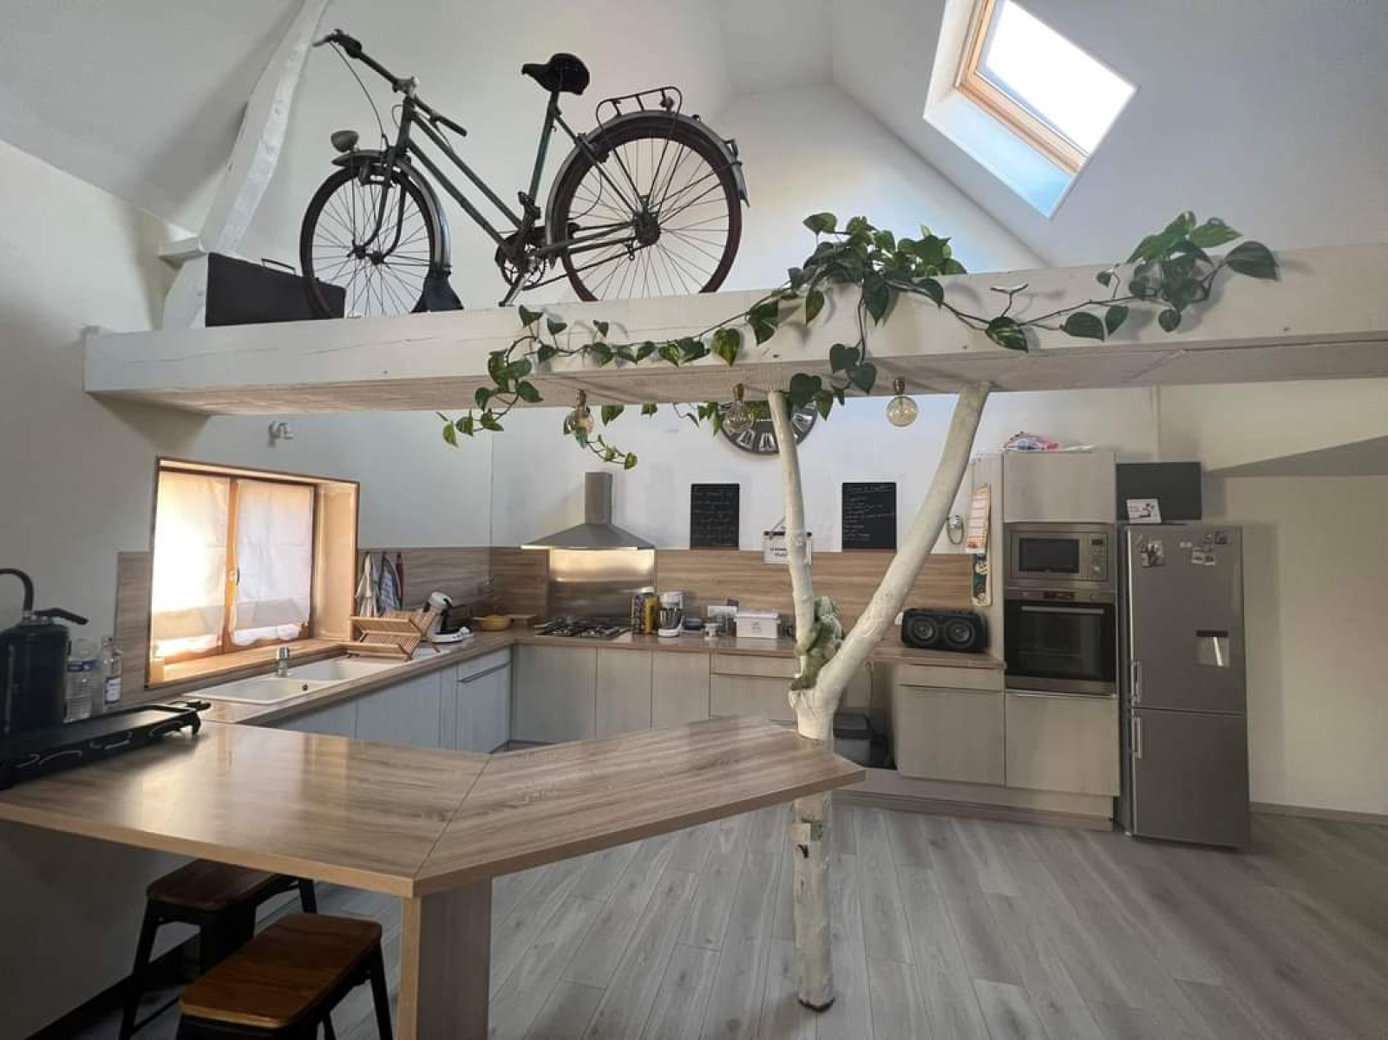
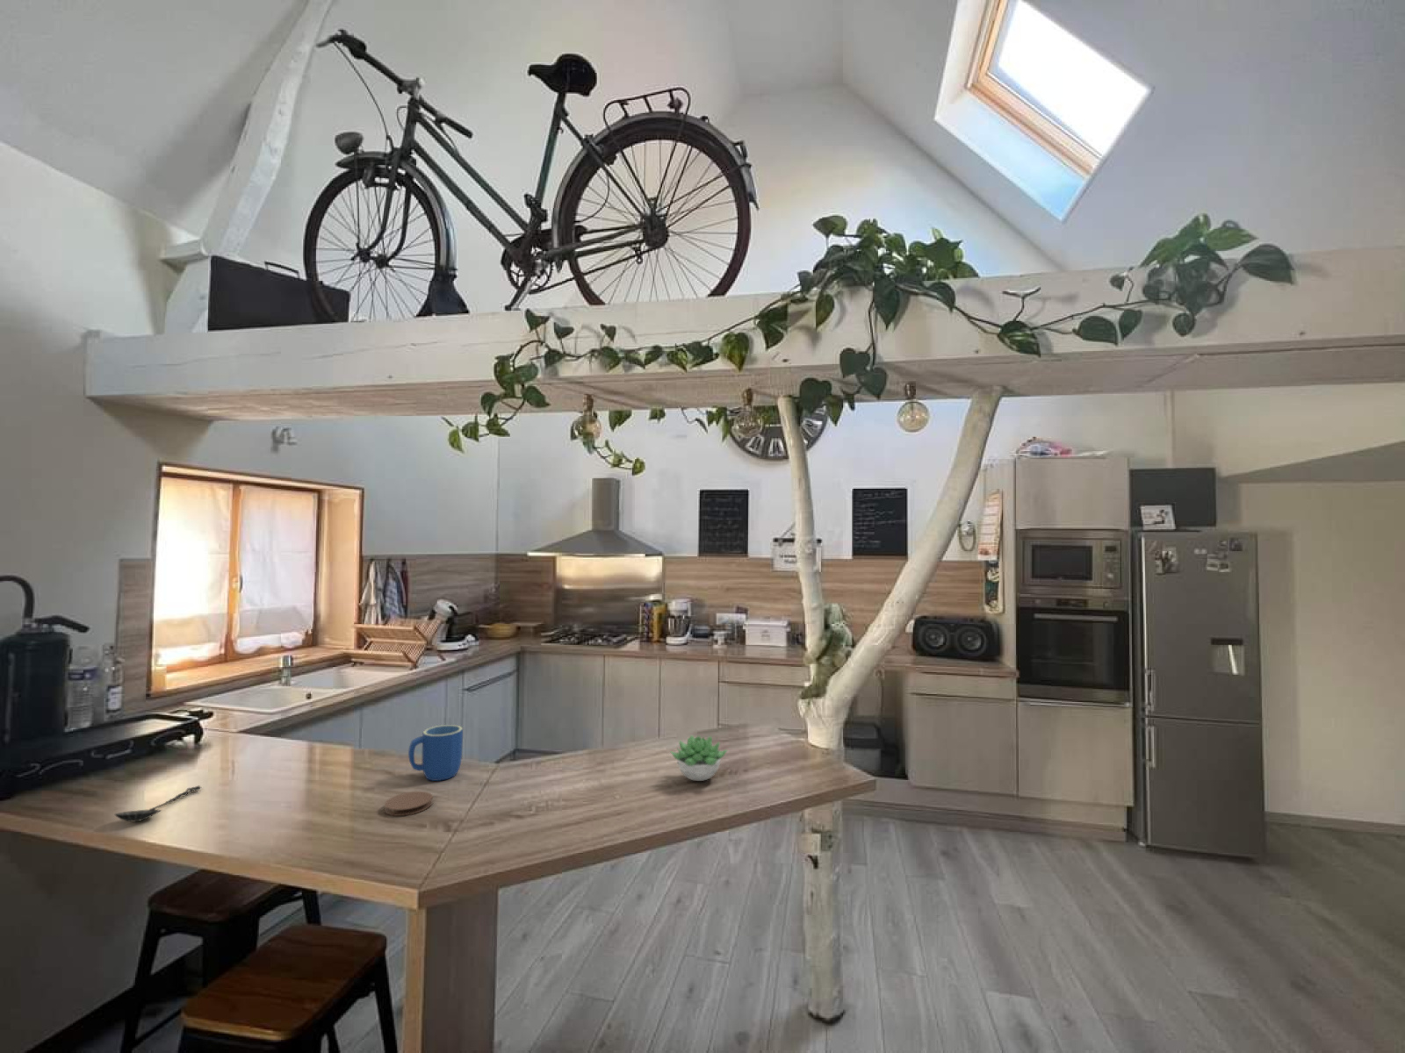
+ coaster (408, 803)
+ spoon (166, 801)
+ succulent plant (698, 758)
+ mug (437, 753)
